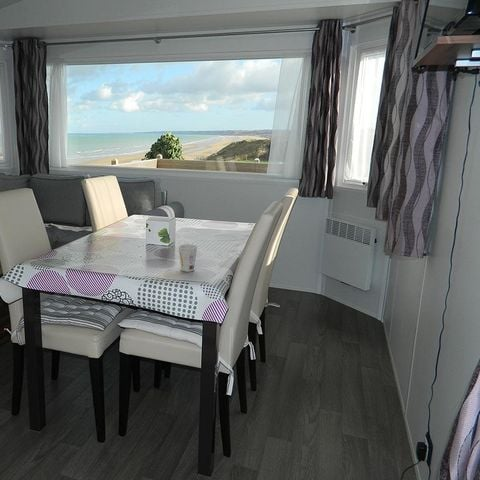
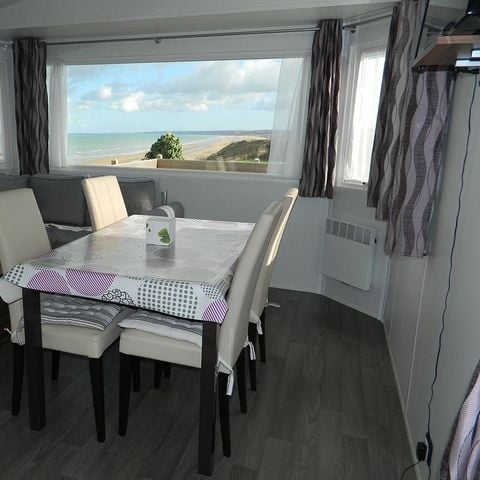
- cup (187, 258)
